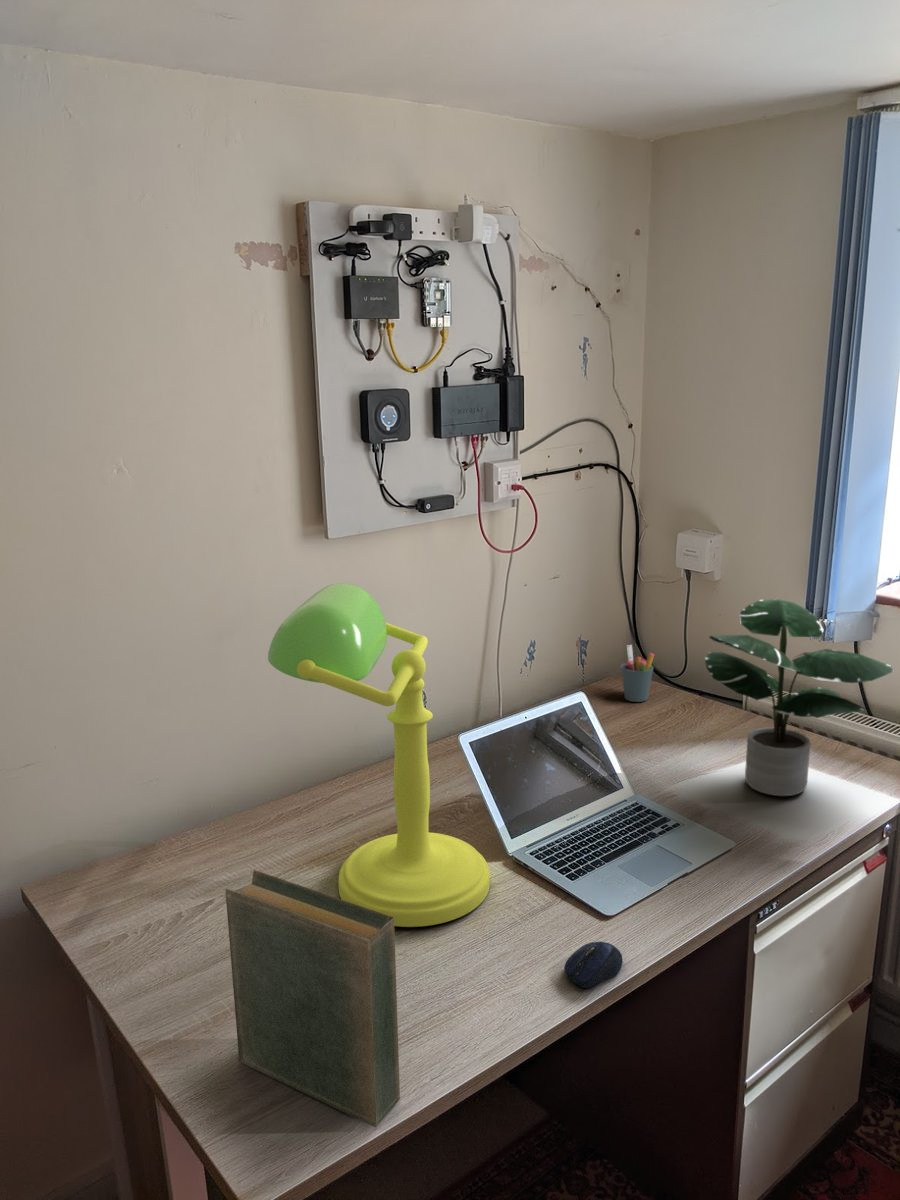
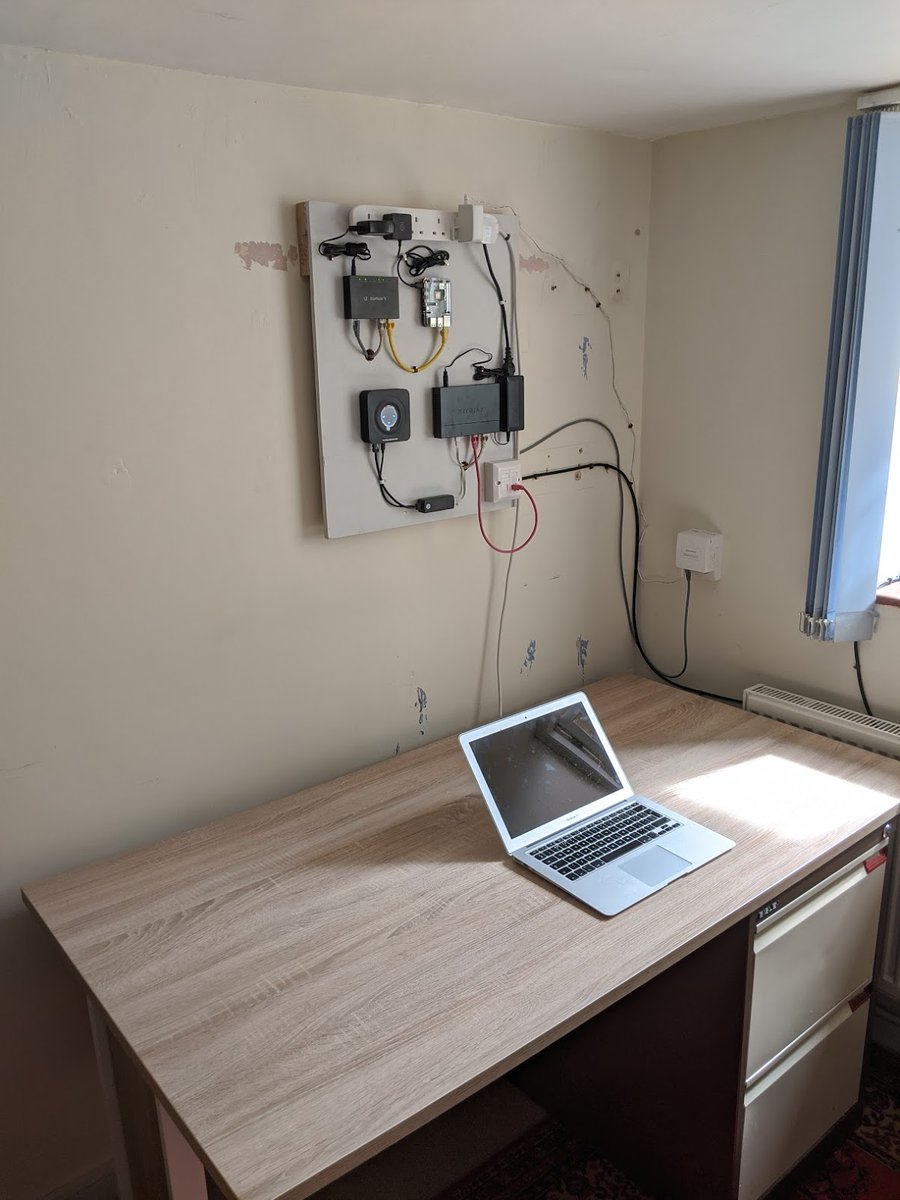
- desk lamp (394, 742)
- pen holder (637, 673)
- computer mouse (593, 957)
- potted plant (790, 702)
- book (312, 993)
